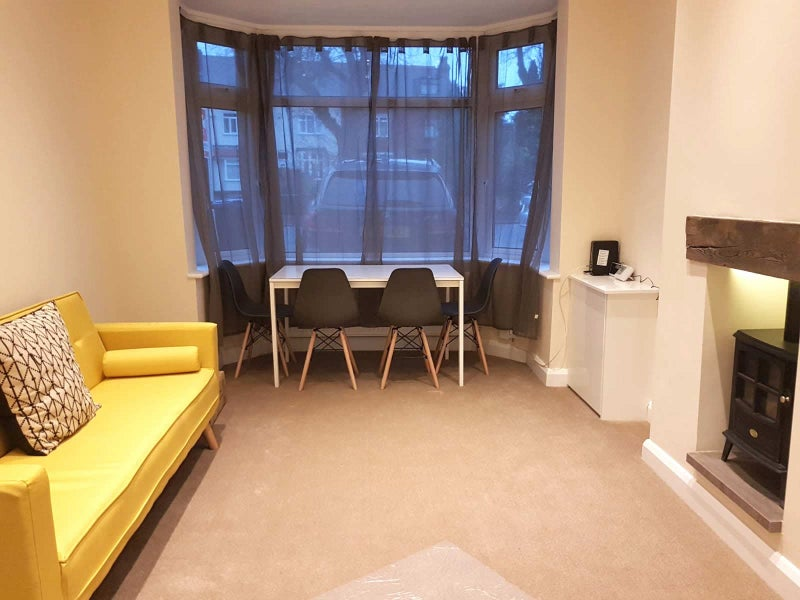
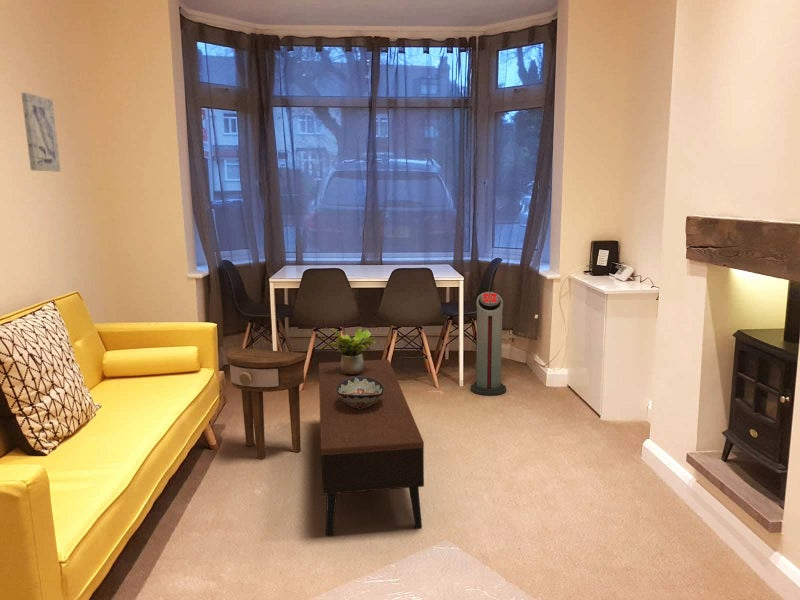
+ decorative bowl (360, 394)
+ potted plant (353, 350)
+ coffee table (362, 432)
+ wall art (42, 134)
+ air purifier (489, 342)
+ side table (262, 402)
